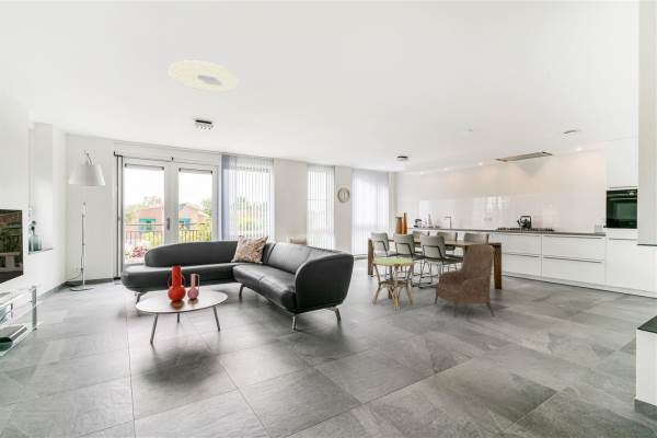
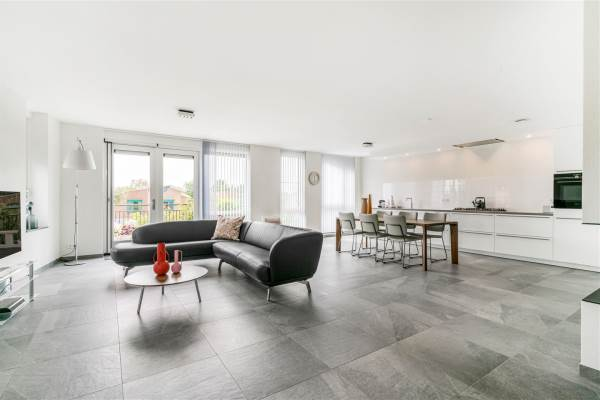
- armchair (462, 277)
- side table (393, 281)
- ceiling light (205, 74)
